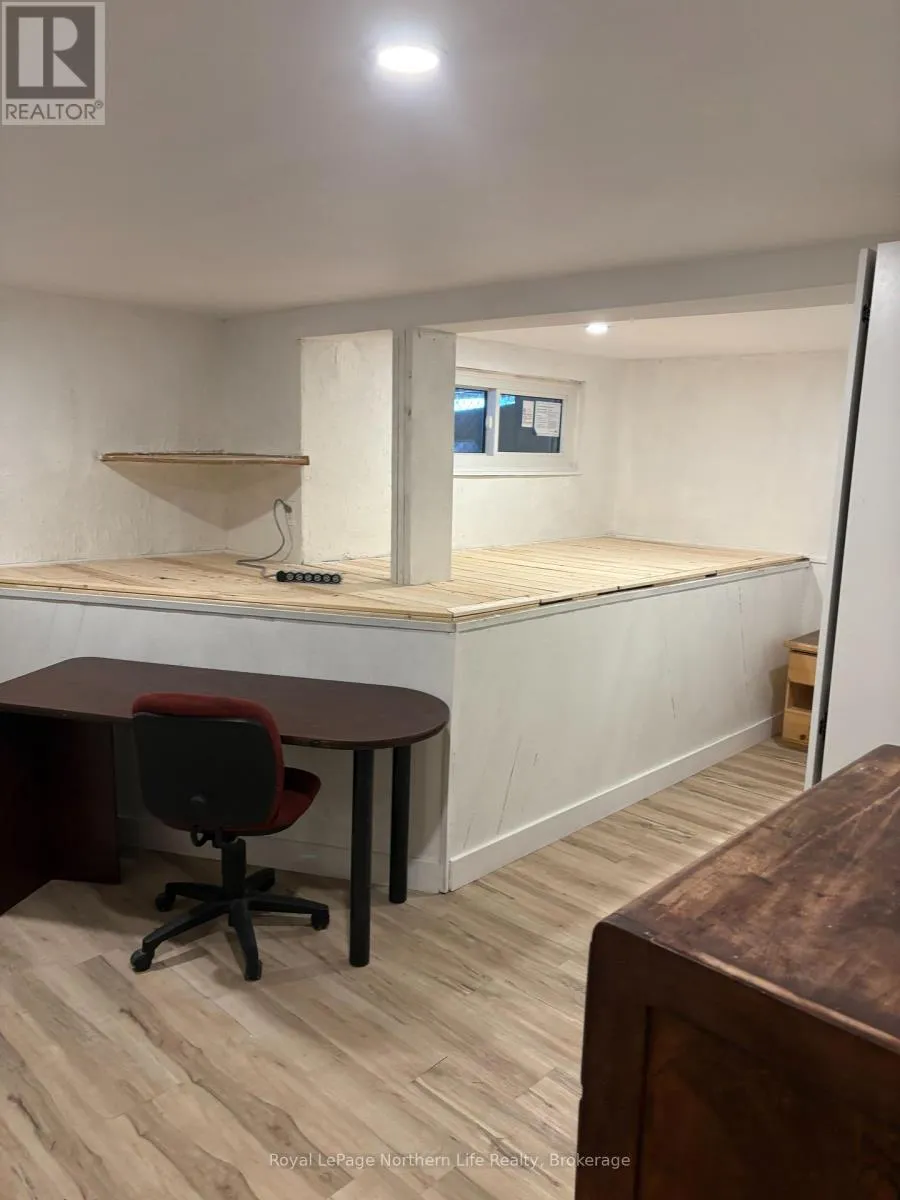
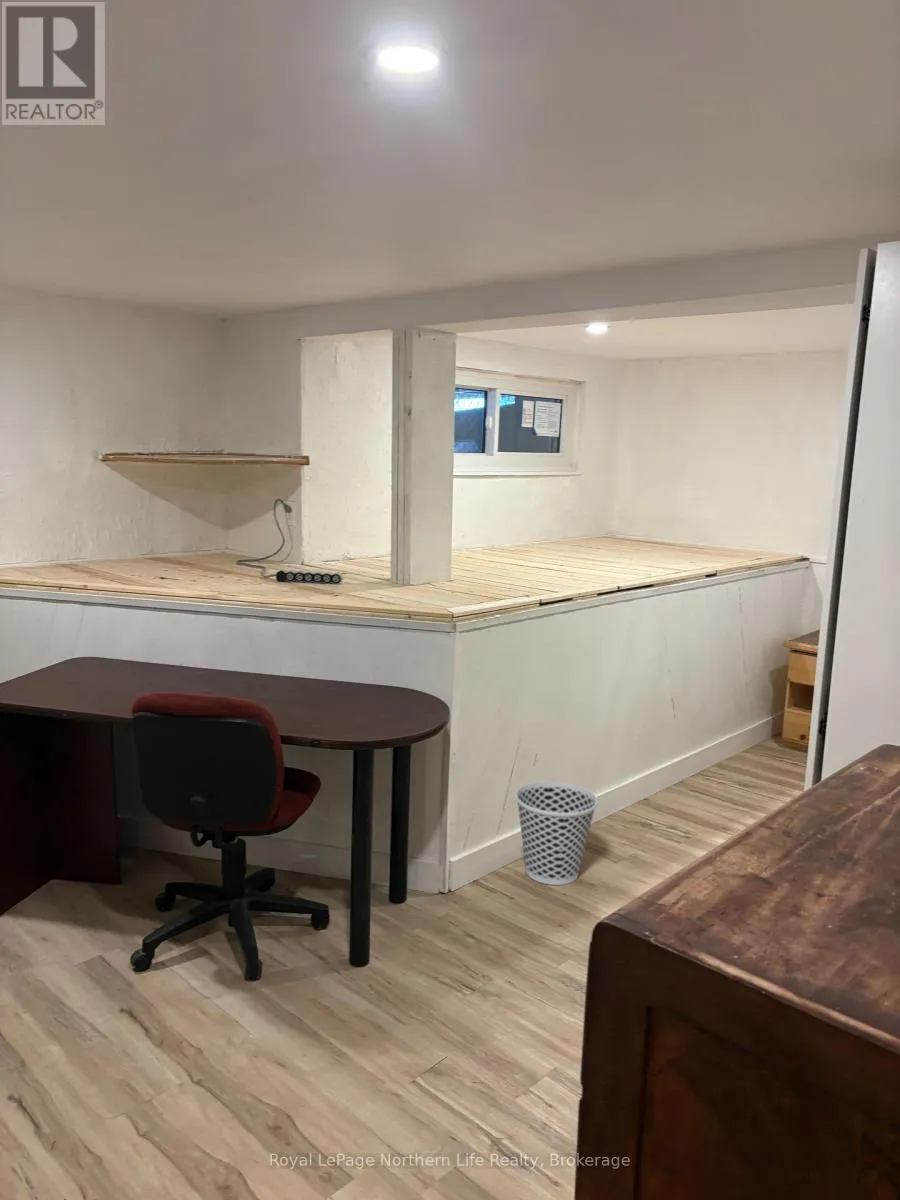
+ wastebasket (554, 834)
